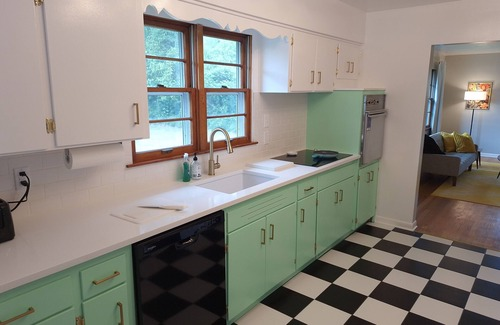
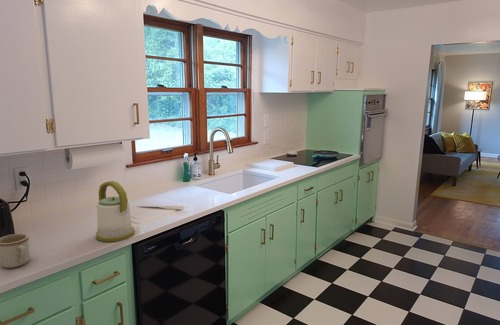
+ kettle (111, 207)
+ mug (15, 251)
